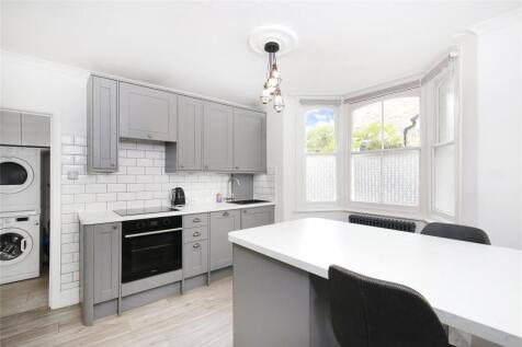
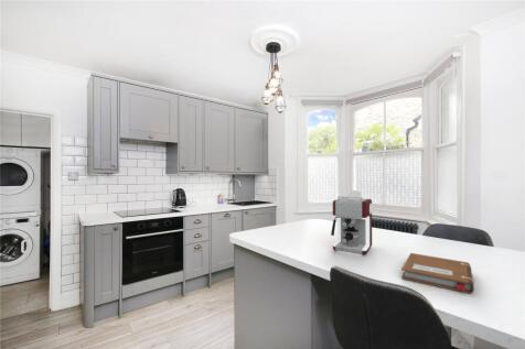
+ coffee maker (351, 220)
+ notebook (437, 271)
